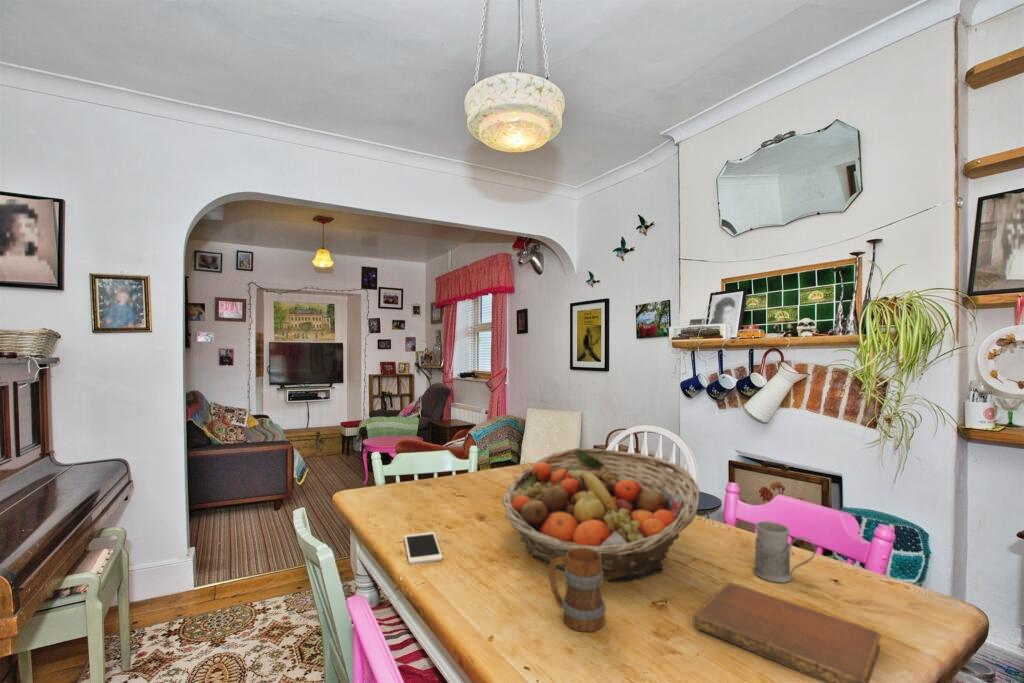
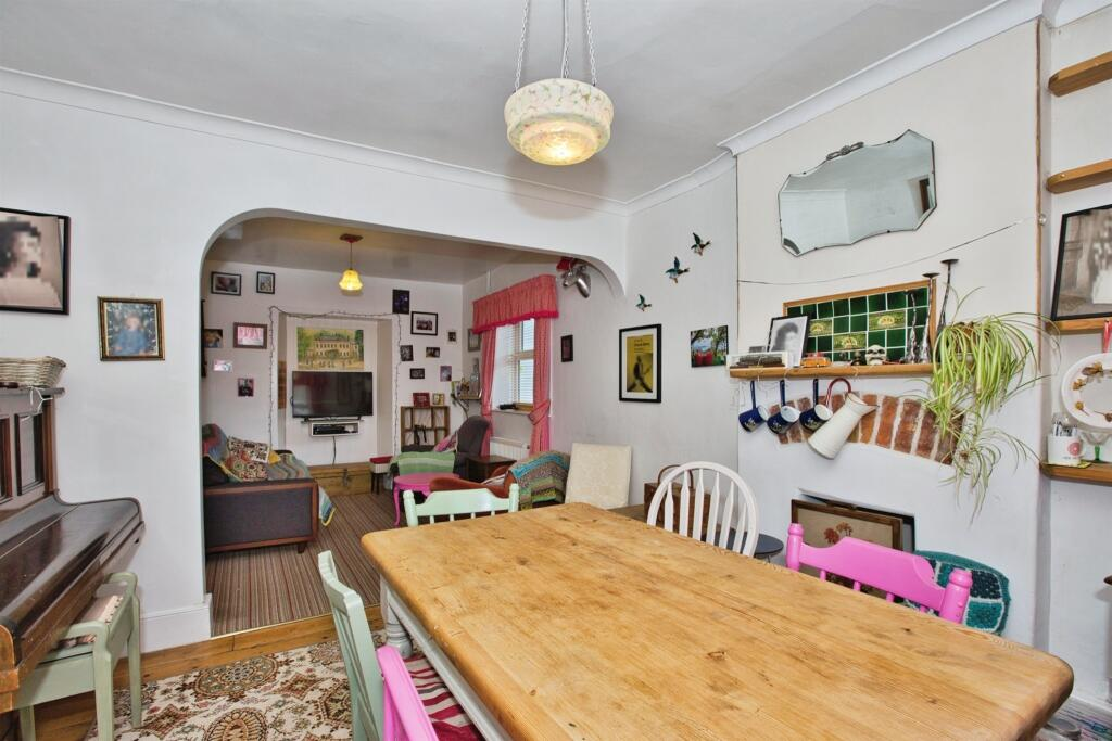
- mug (575, 584)
- fruit basket (595, 506)
- cell phone (422, 547)
- mug (783, 552)
- notebook (784, 630)
